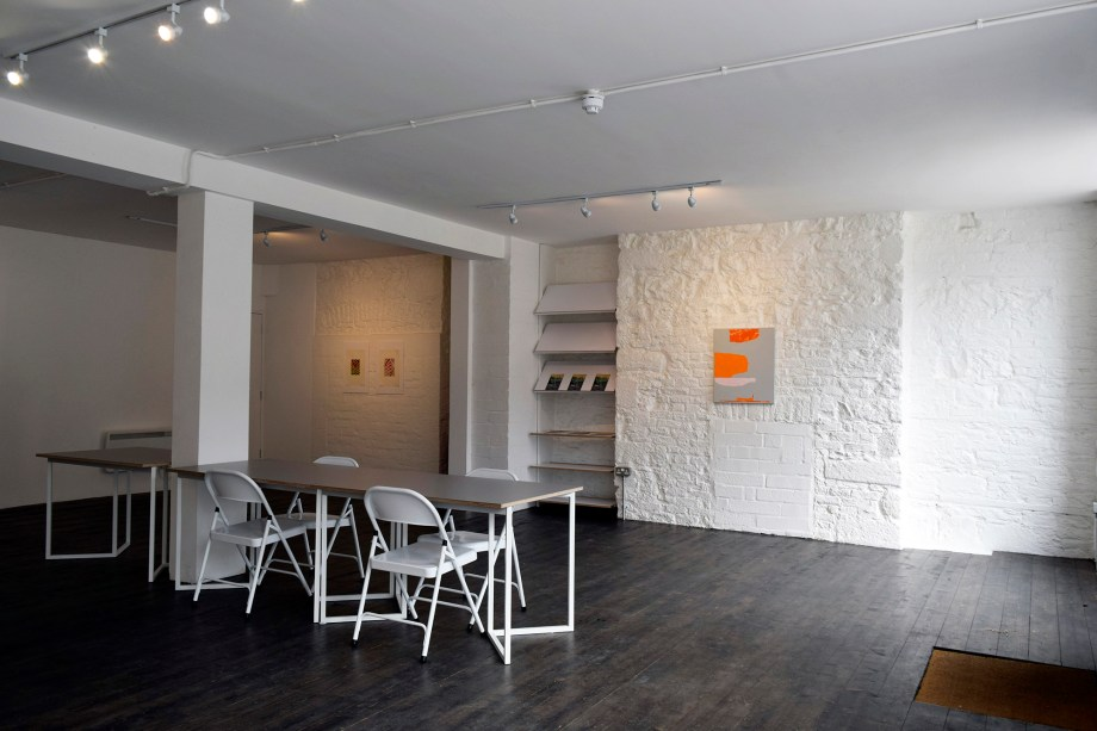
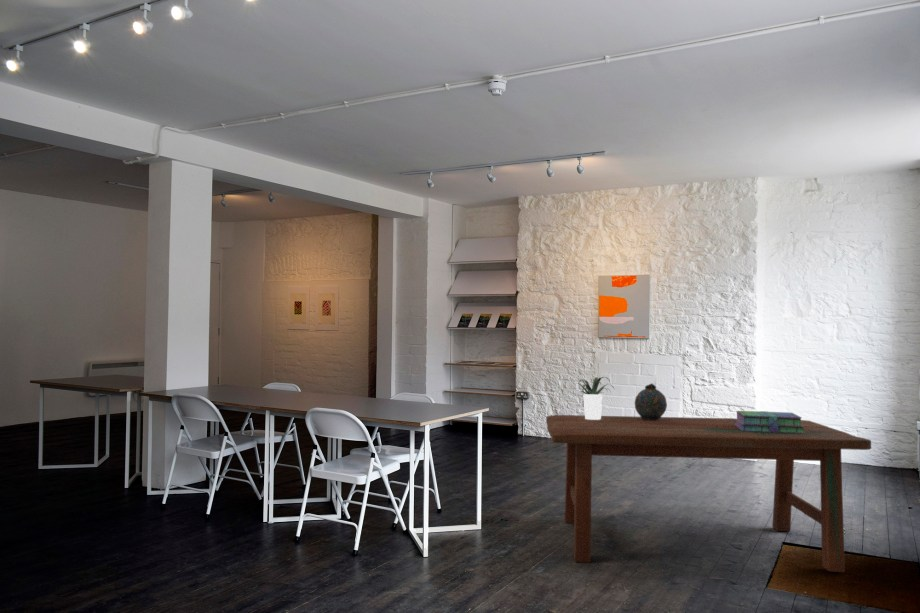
+ potted plant (593, 398)
+ dining table (690, 457)
+ snuff bottle (650, 400)
+ stack of books (768, 420)
